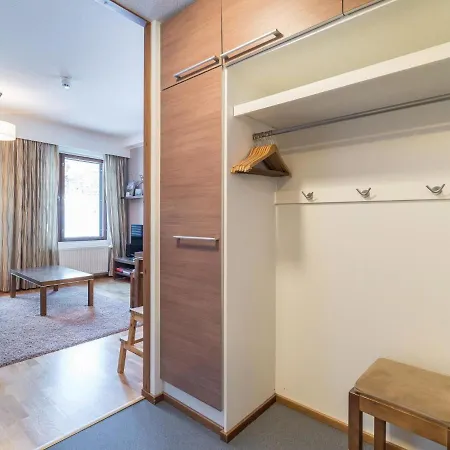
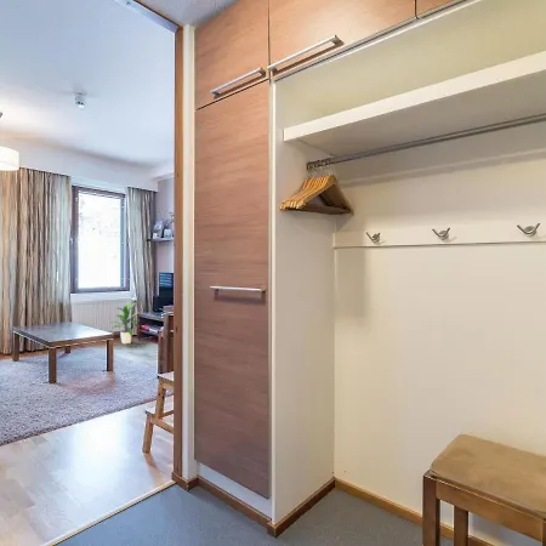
+ indoor plant (125, 323)
